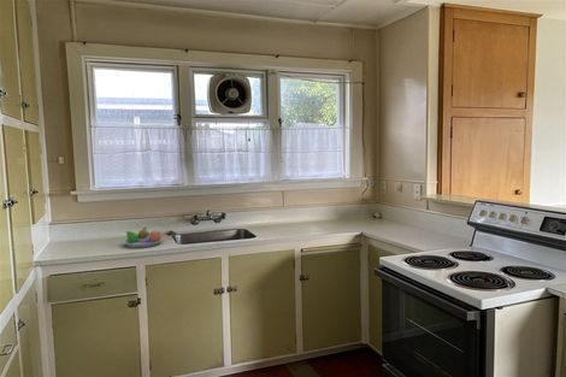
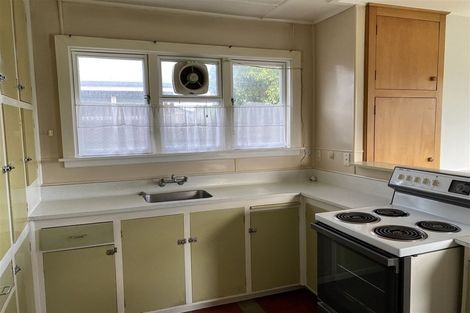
- fruit bowl (142, 236)
